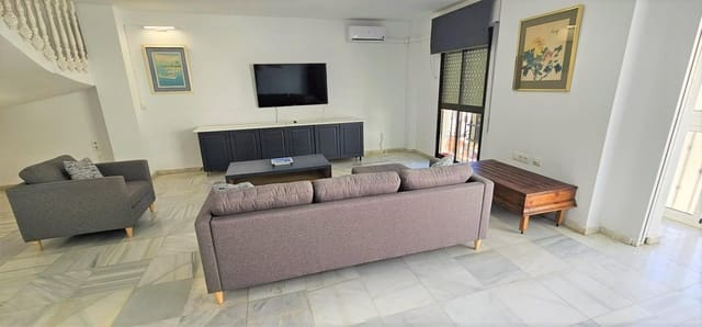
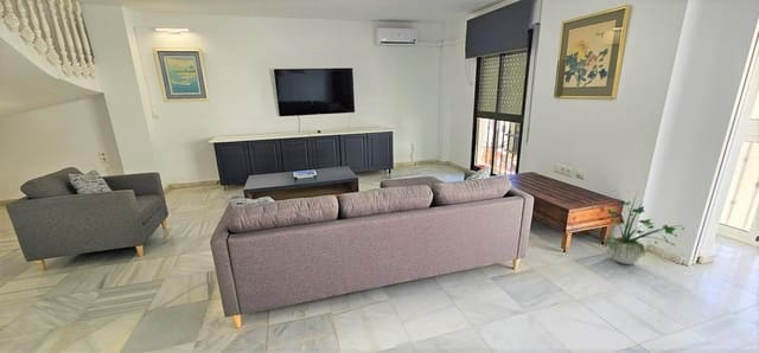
+ potted plant (642, 231)
